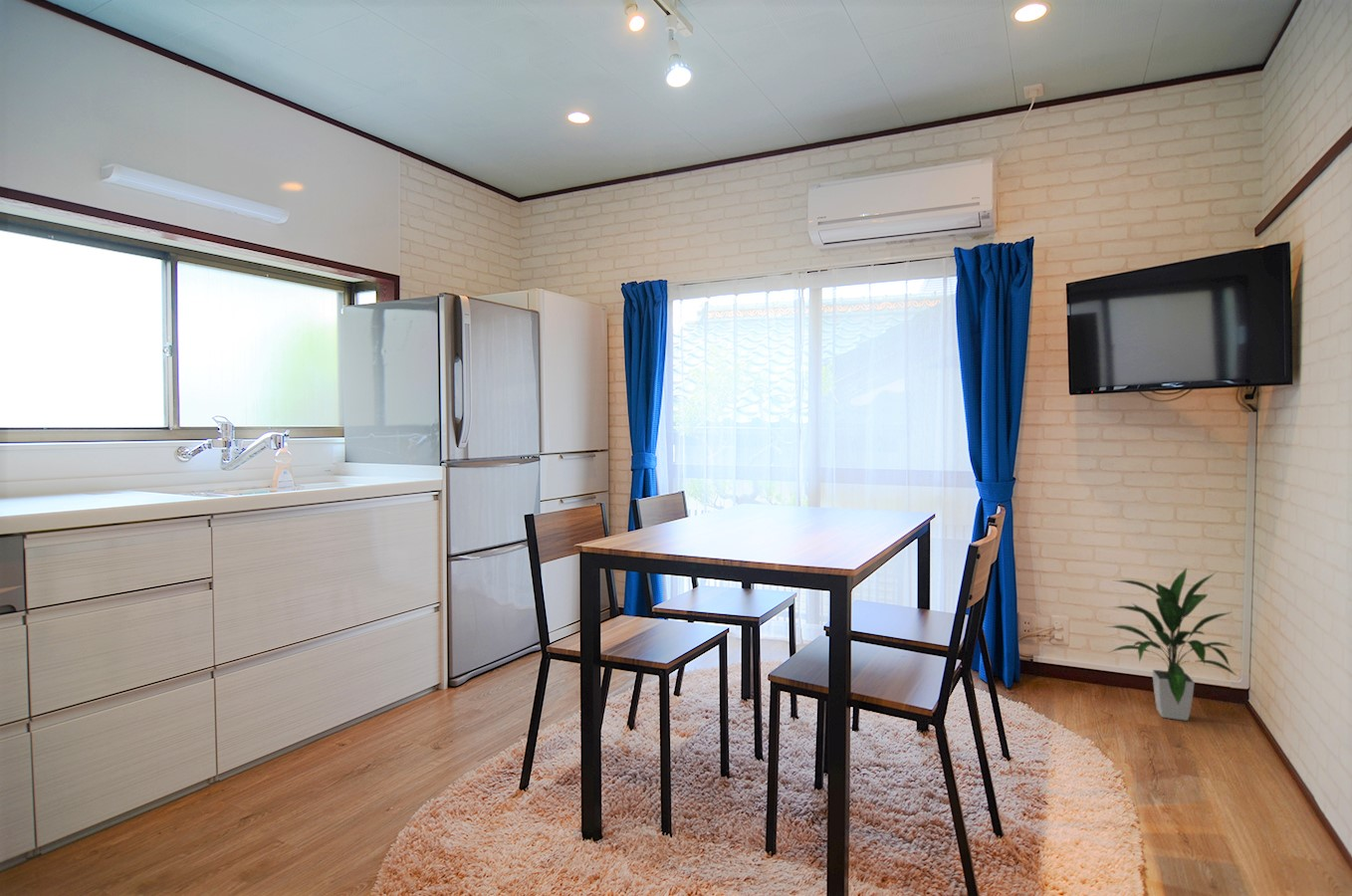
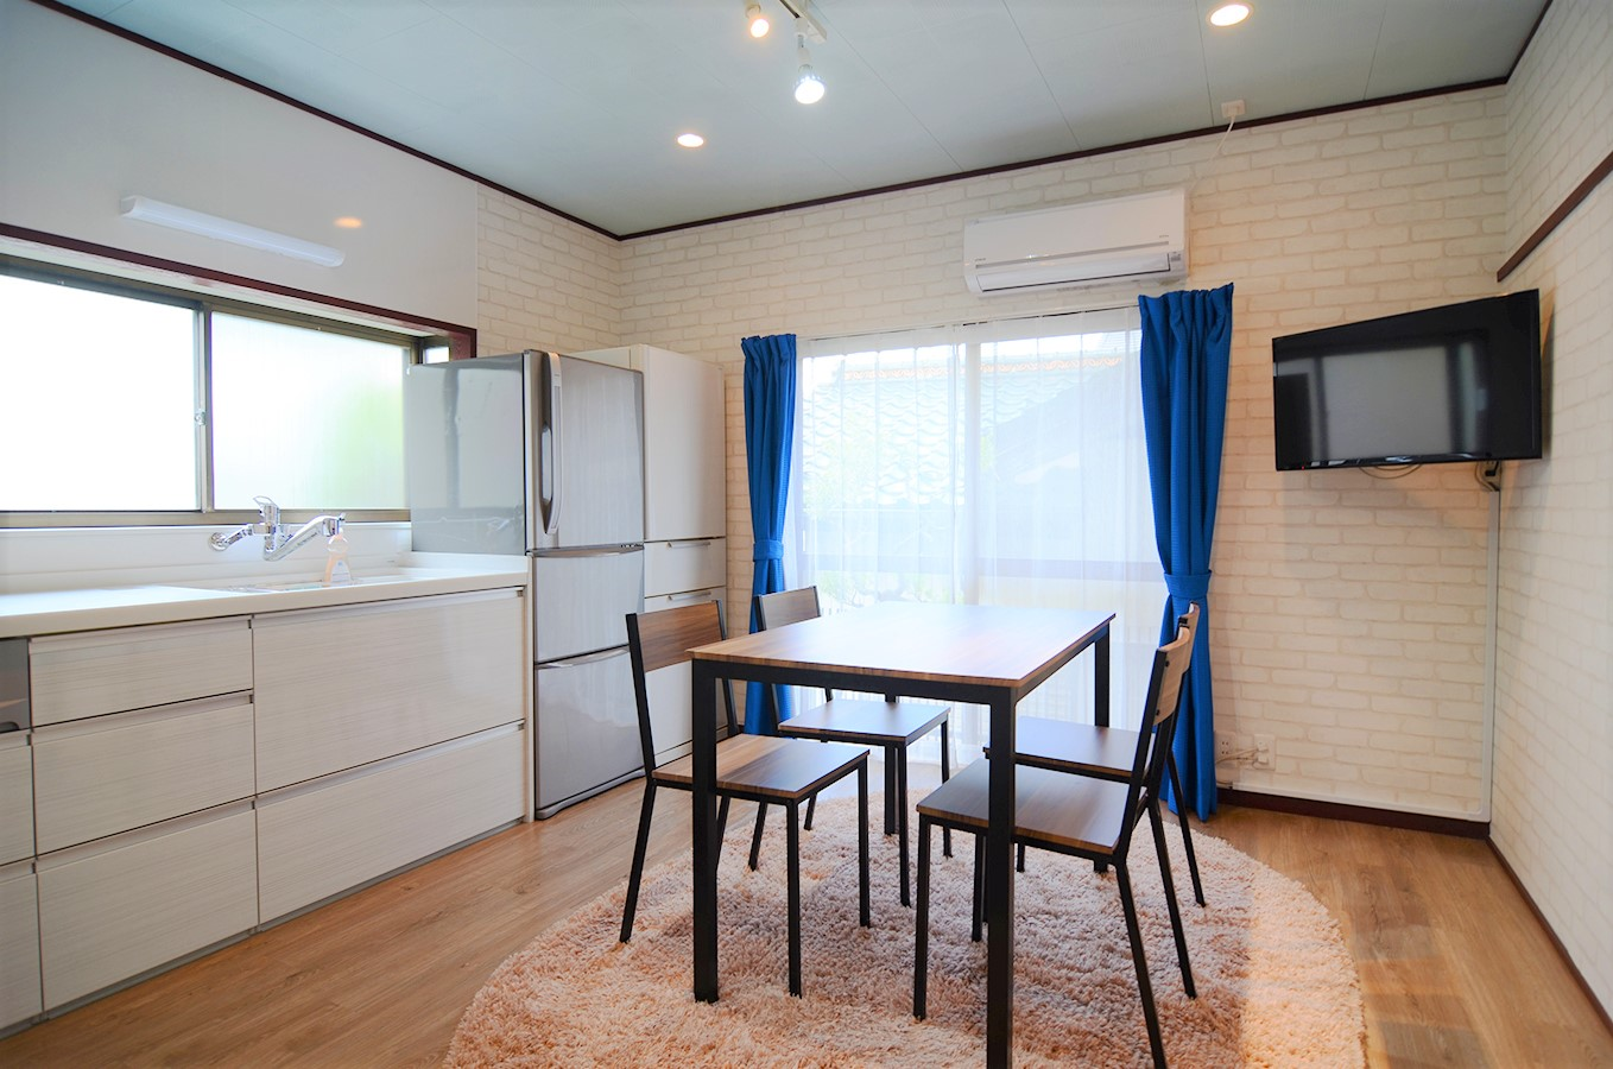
- indoor plant (1171, 642)
